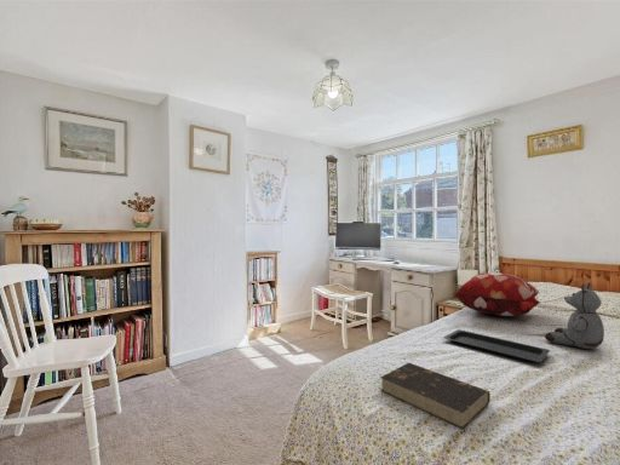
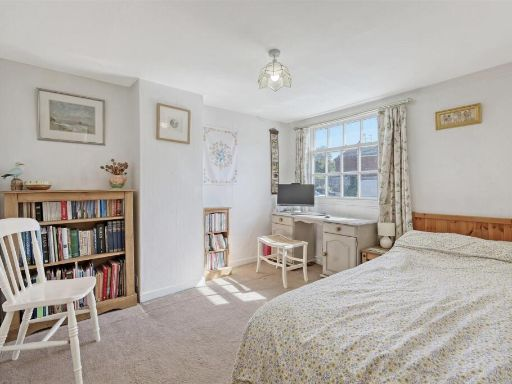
- book (432, 389)
- decorative pillow (498, 293)
- serving tray (493, 345)
- stuffed bear (574, 312)
